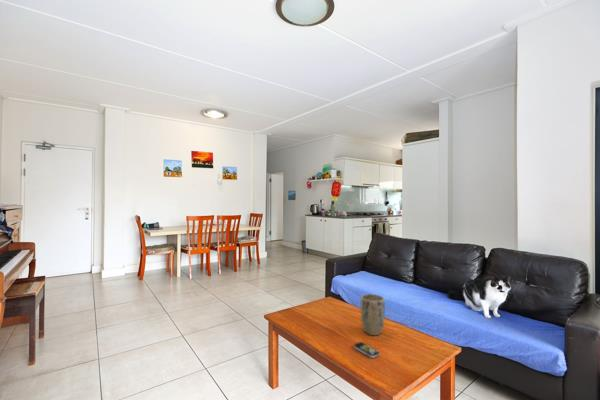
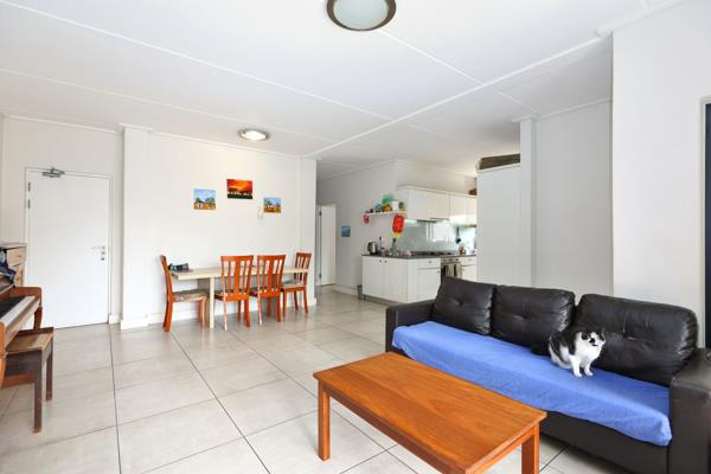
- plant pot (372, 314)
- remote control (366, 349)
